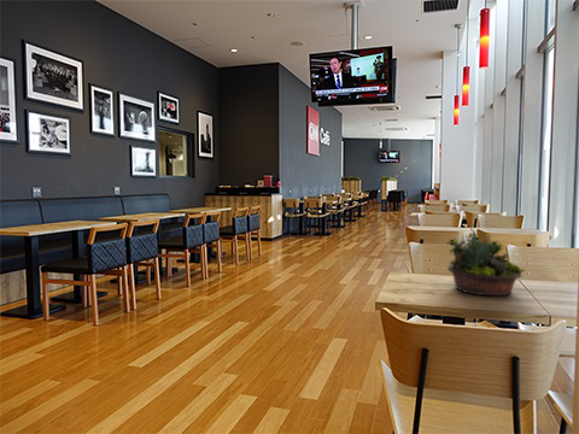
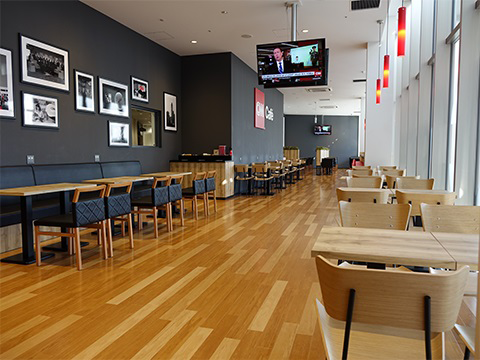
- succulent planter (484, 259)
